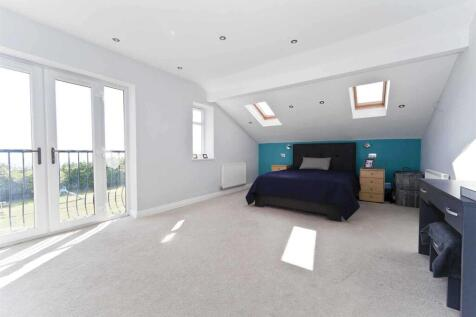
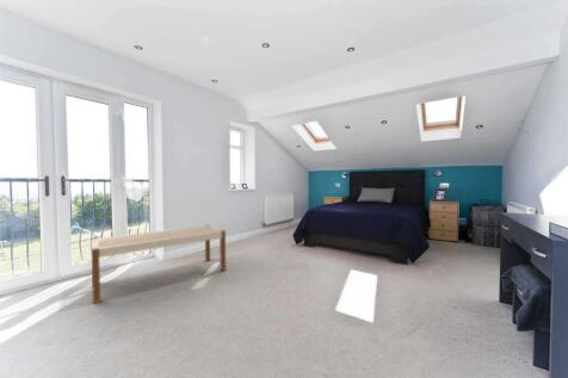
+ bench (161, 247)
